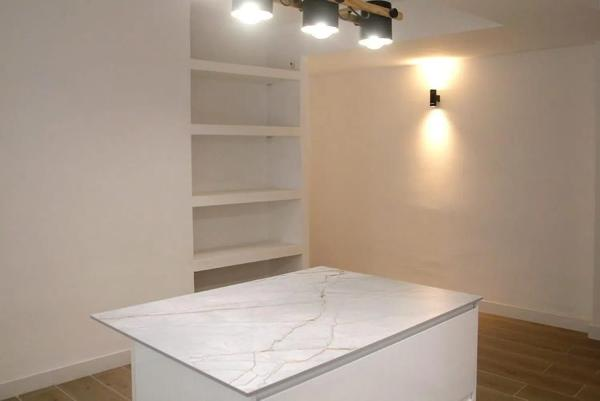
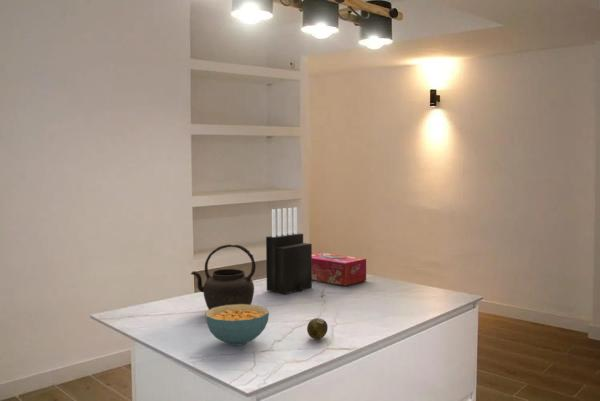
+ fruit (317, 328)
+ knife block (291, 249)
+ kettle (222, 278)
+ cereal bowl (237, 327)
+ tissue box (331, 268)
